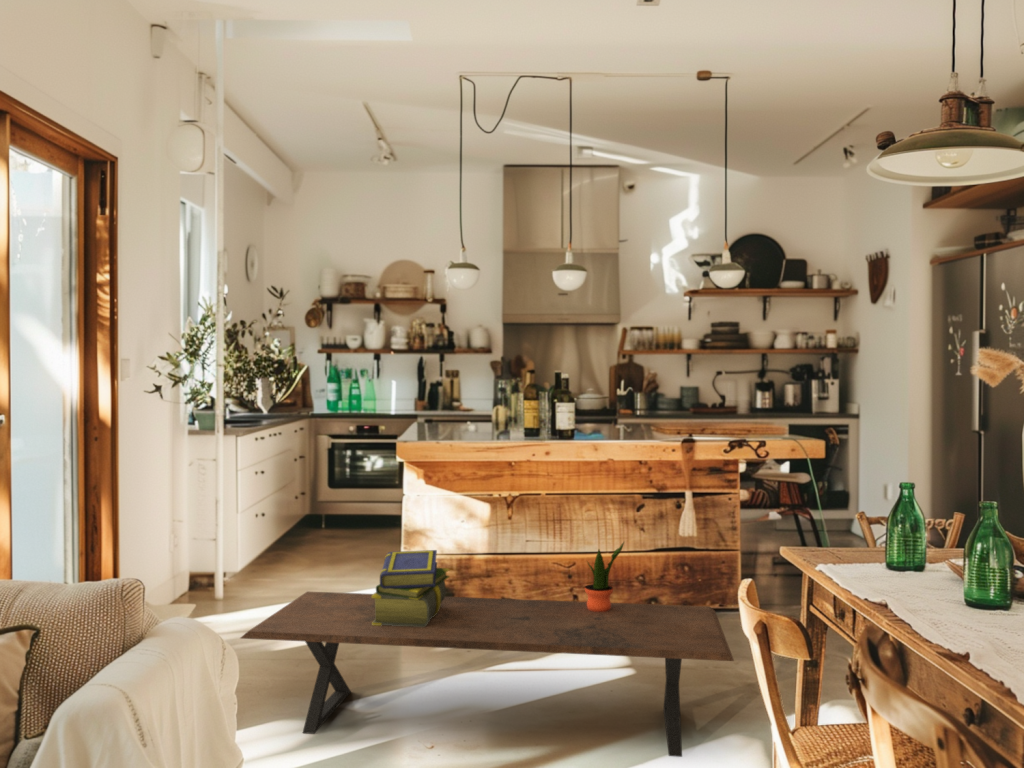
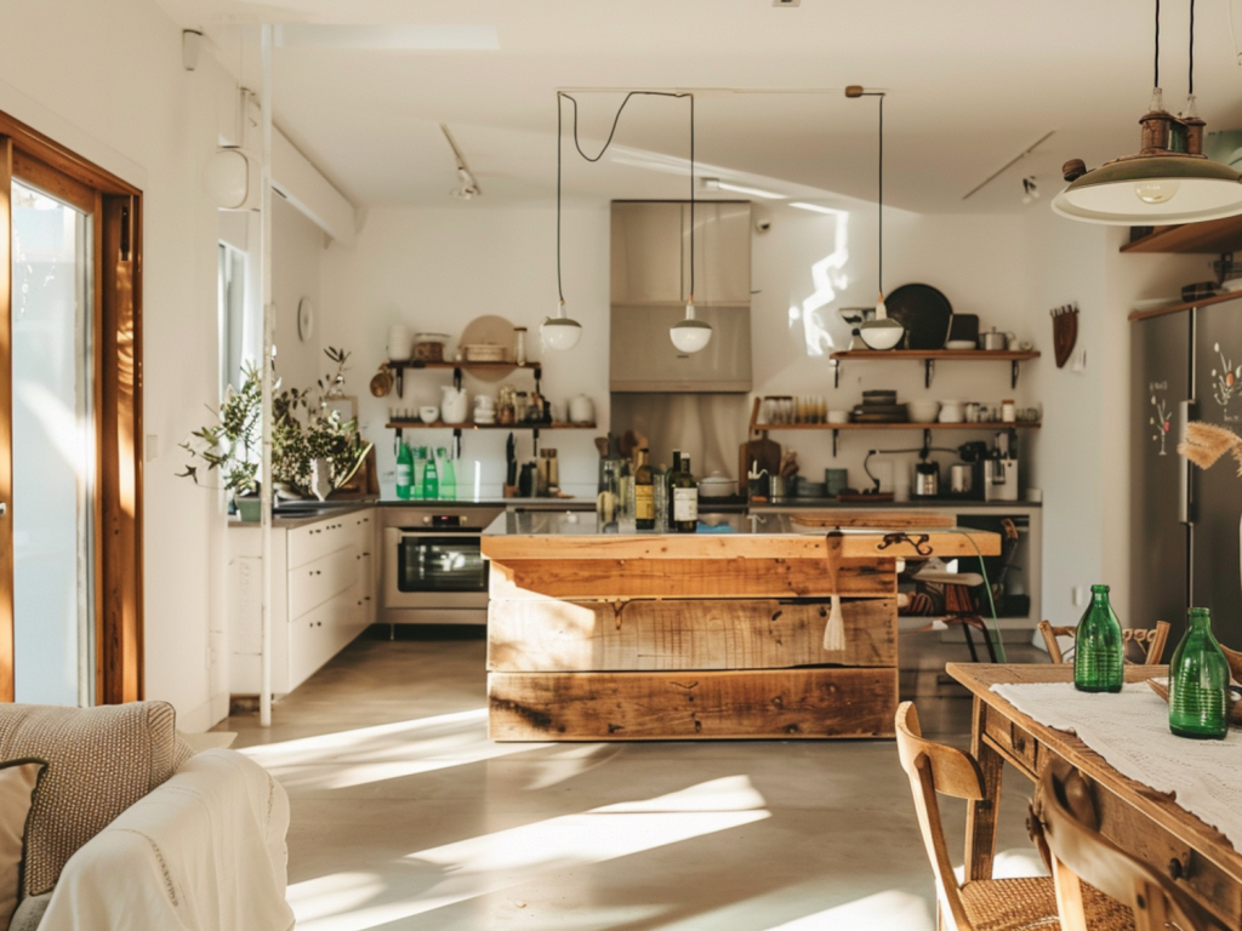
- stack of books (411, 585)
- coffee table (490, 649)
- potted plant (604, 573)
